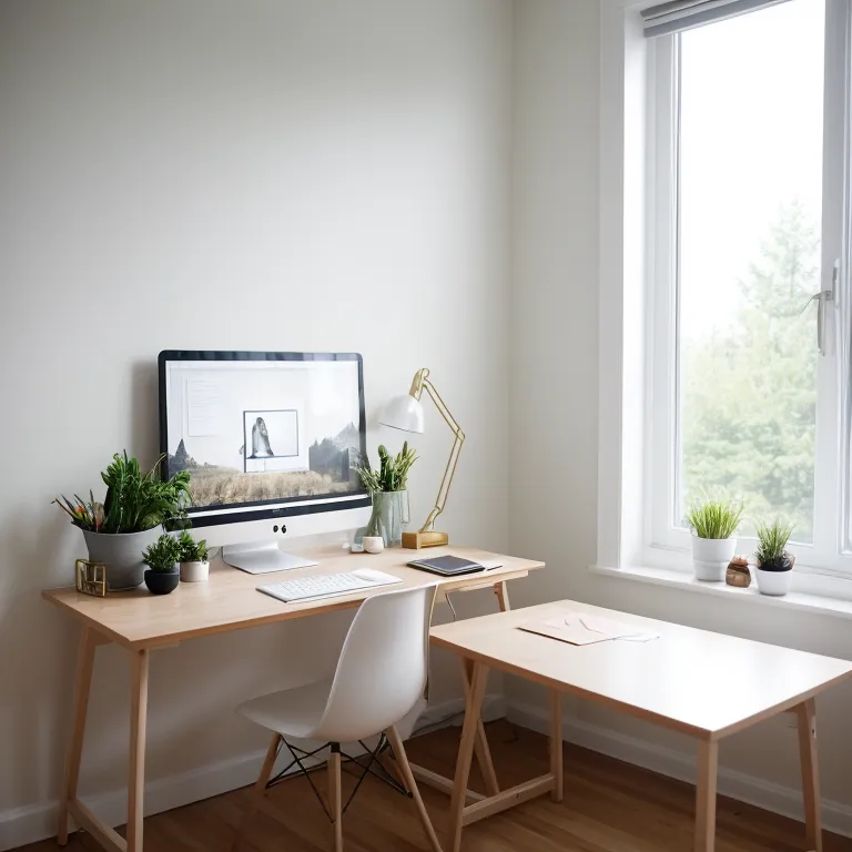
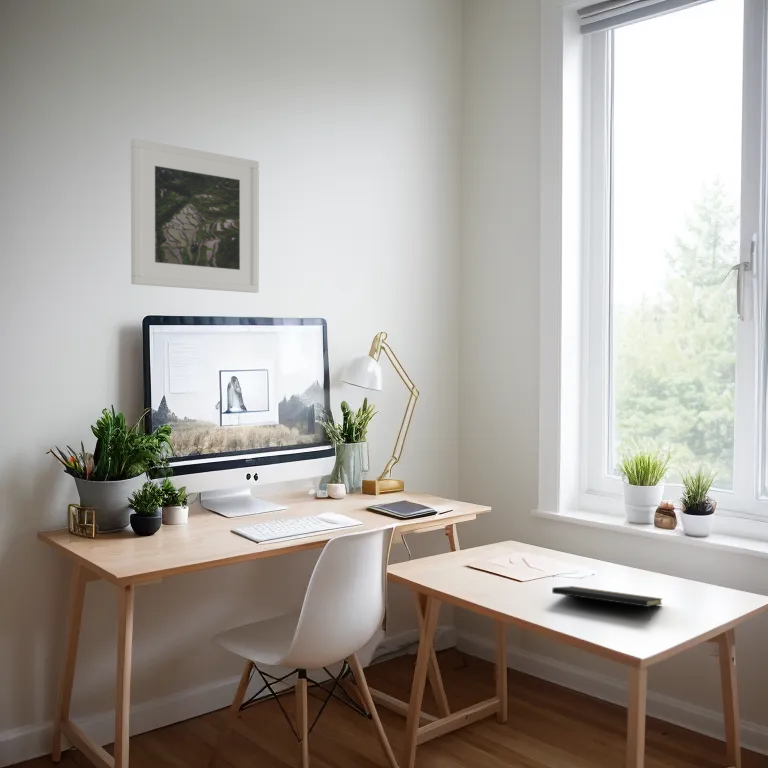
+ notepad (607, 595)
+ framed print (198, 219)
